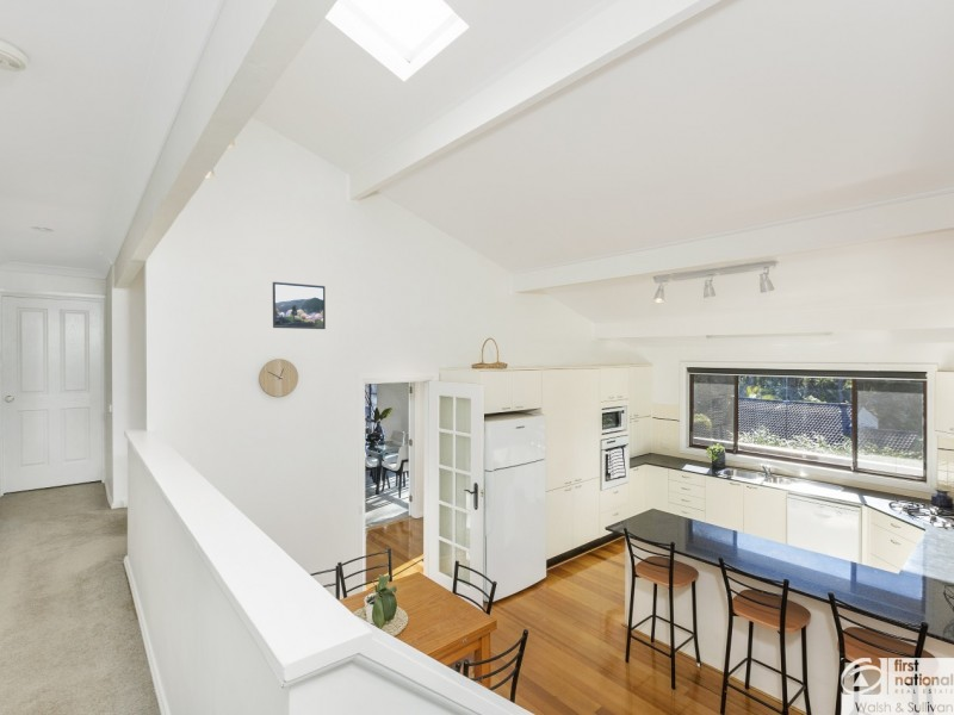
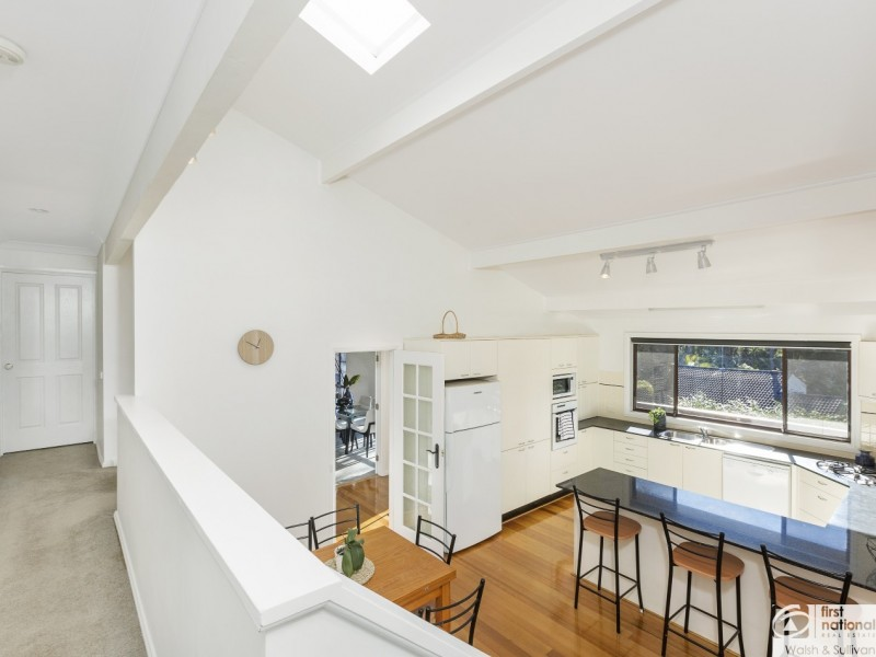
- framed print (299, 306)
